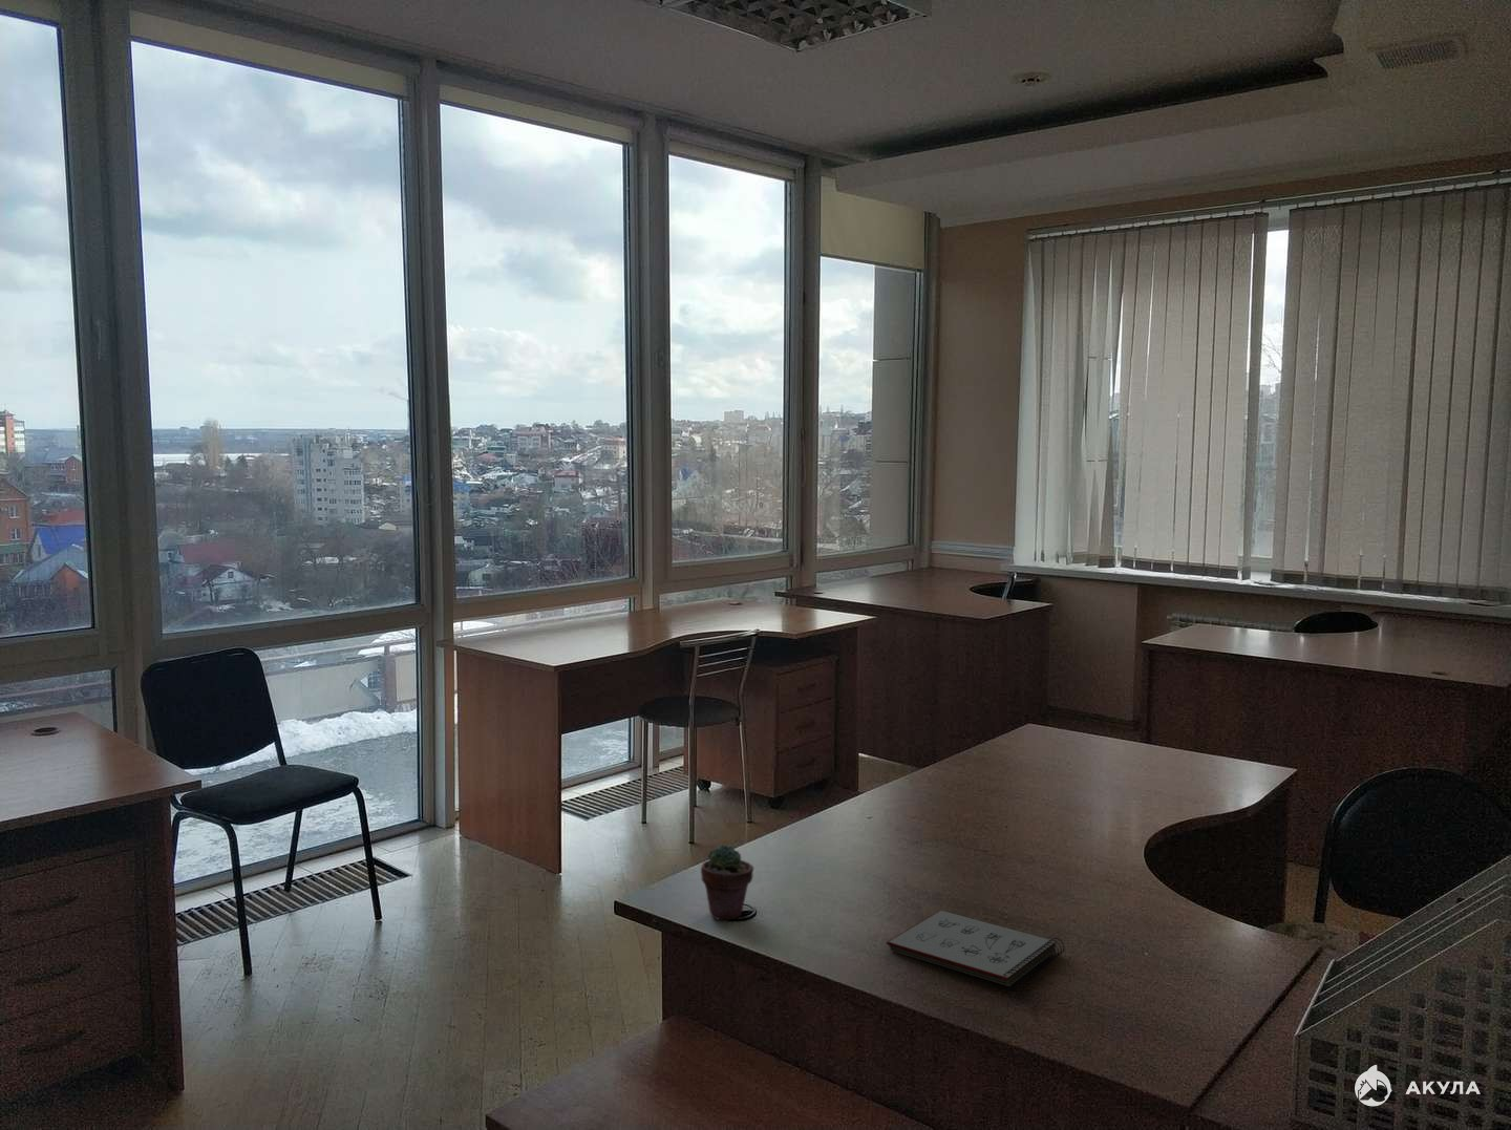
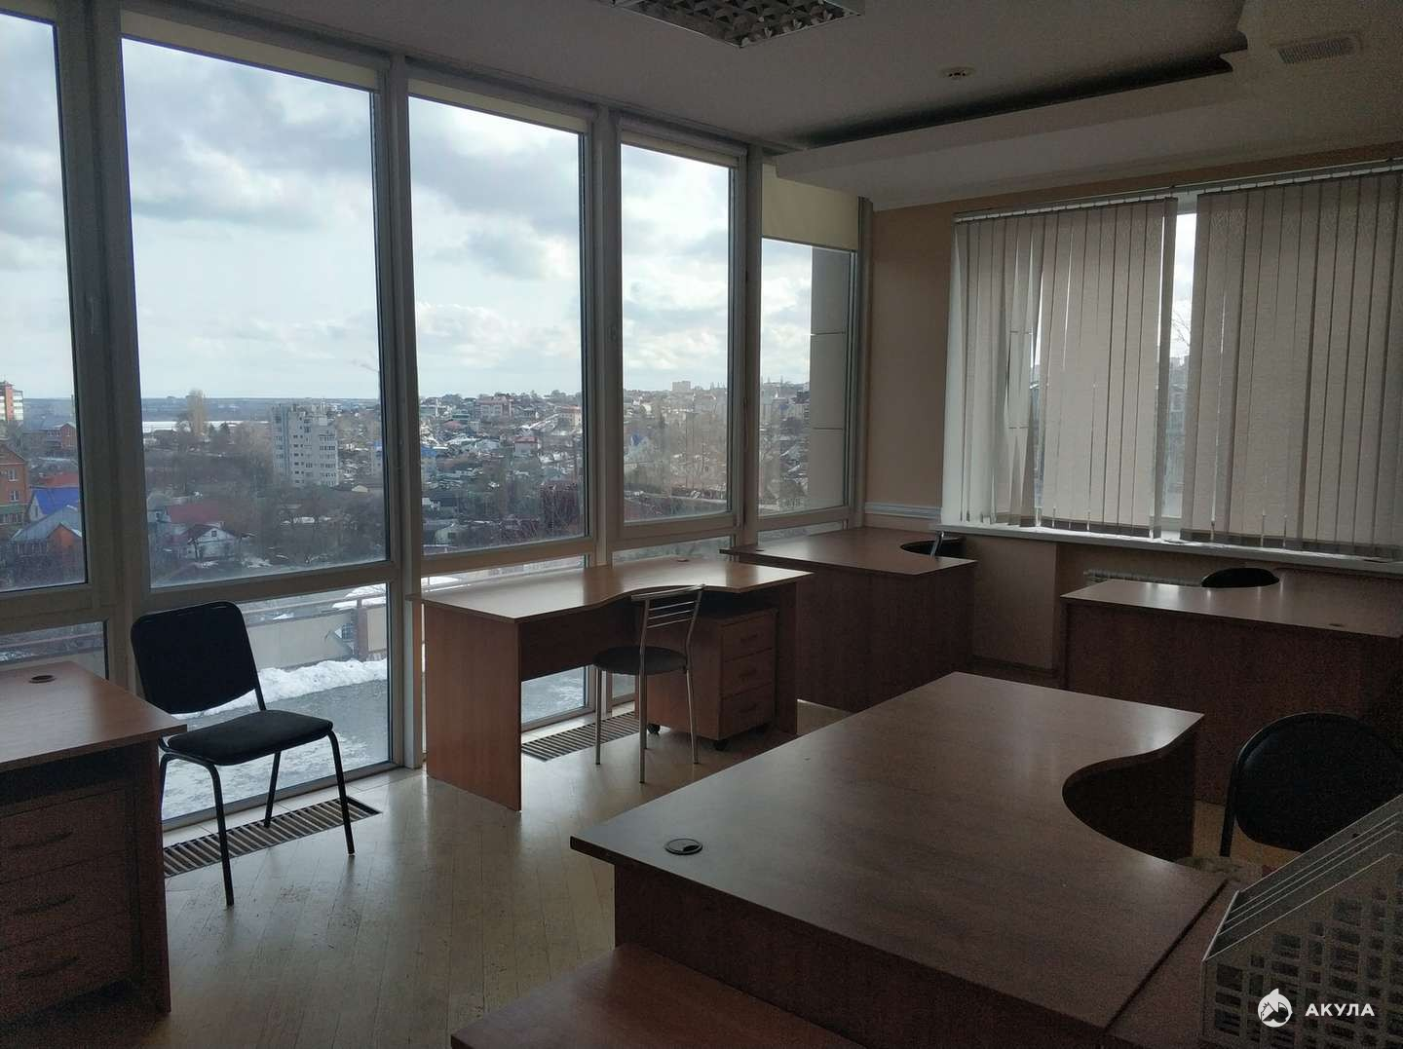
- potted succulent (726, 880)
- notepad (973, 944)
